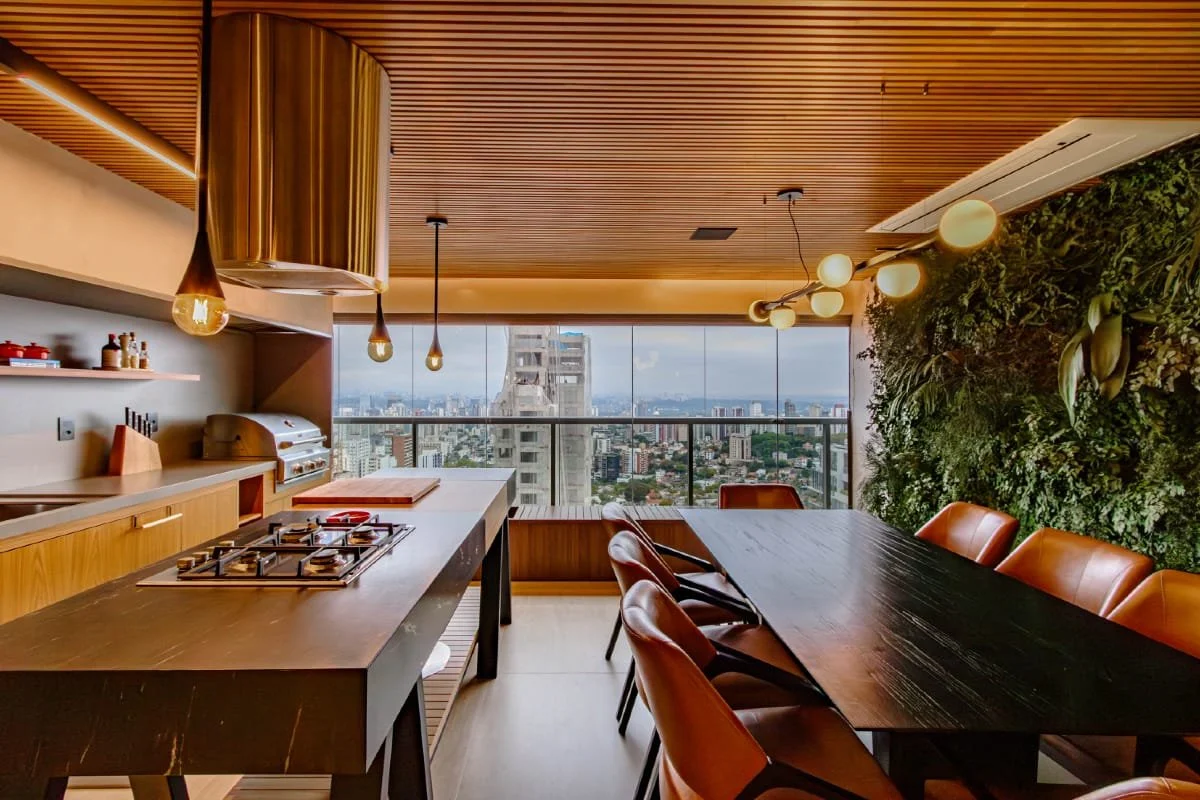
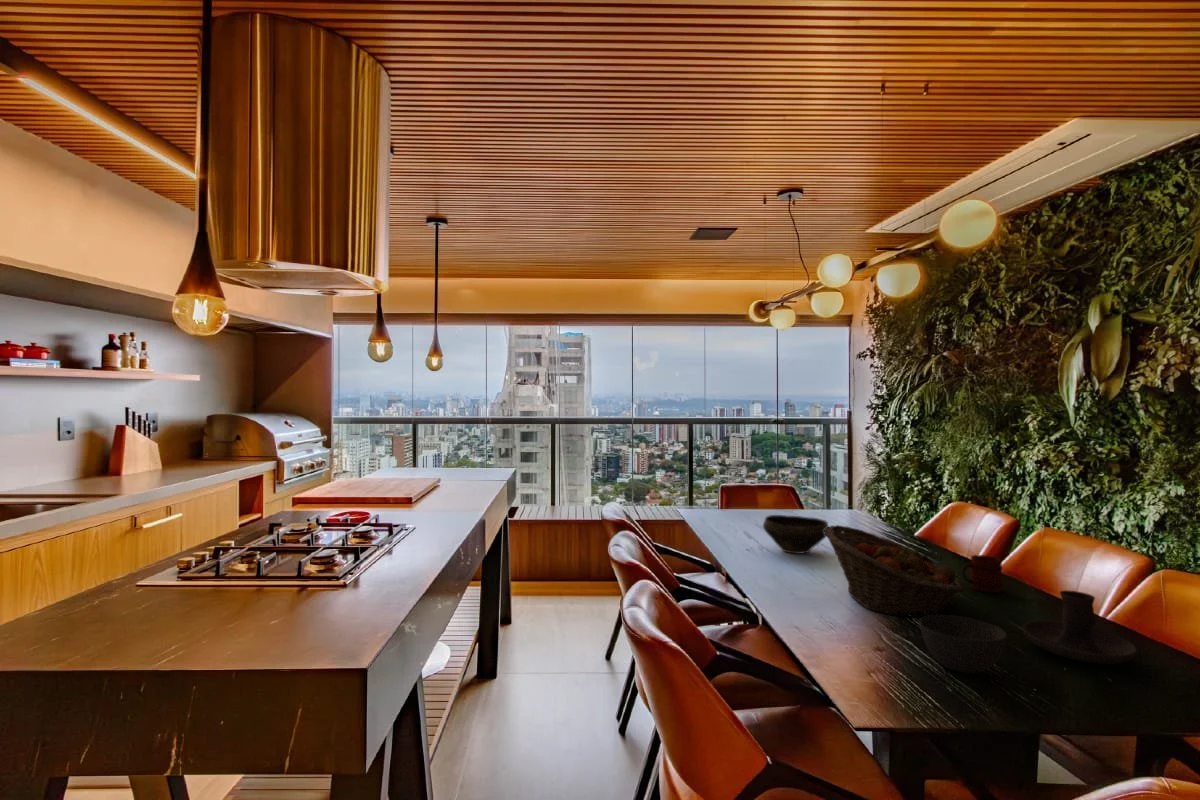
+ mug (981, 573)
+ bowl (961, 646)
+ candle holder (1079, 621)
+ bowl (795, 535)
+ fruit basket (888, 566)
